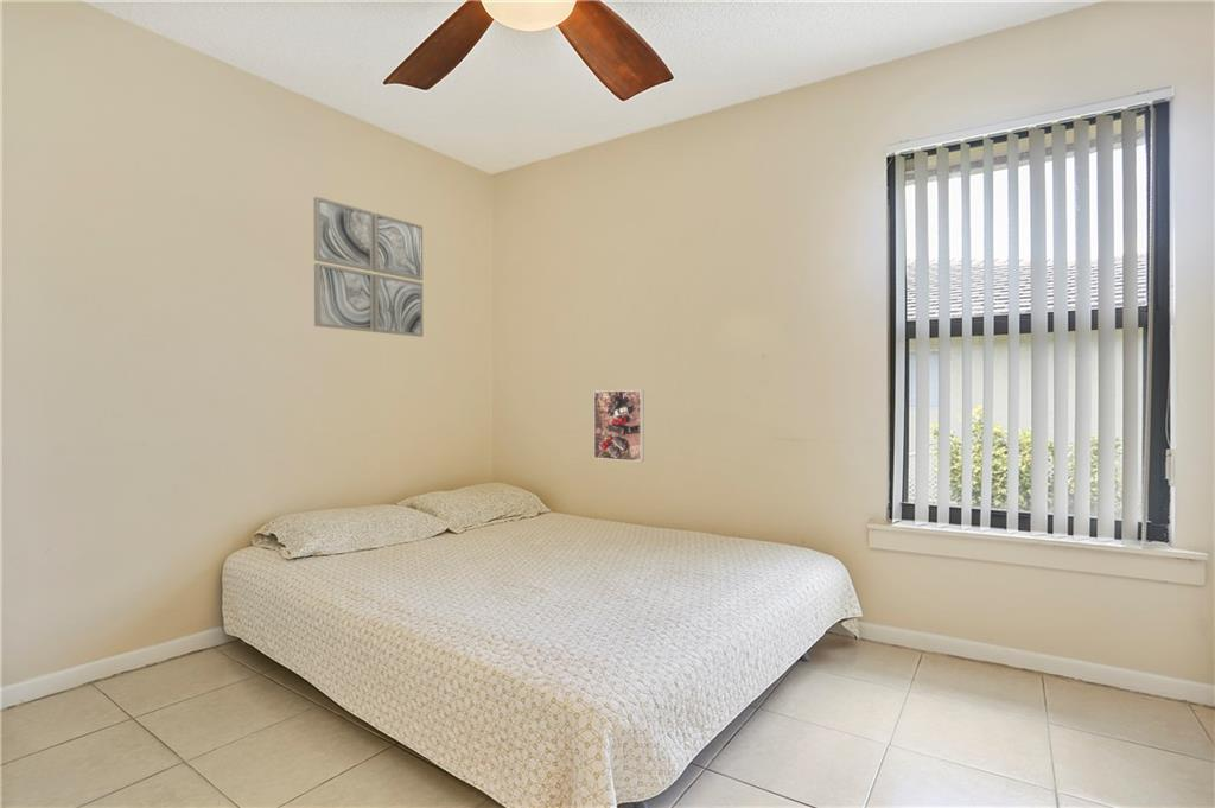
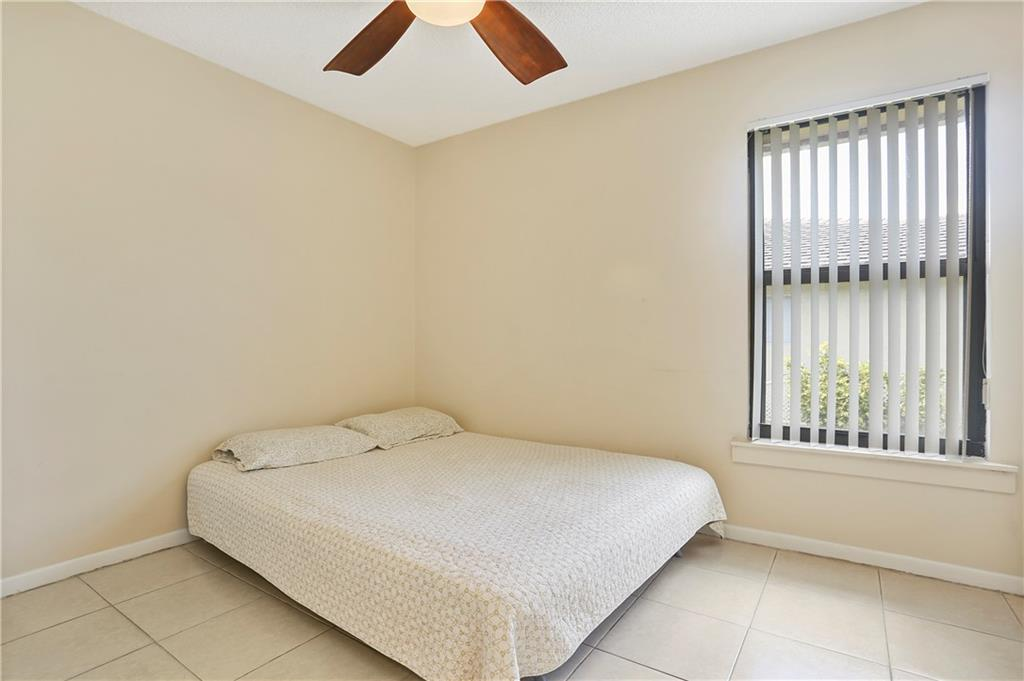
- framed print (618, 425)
- wall art (371, 273)
